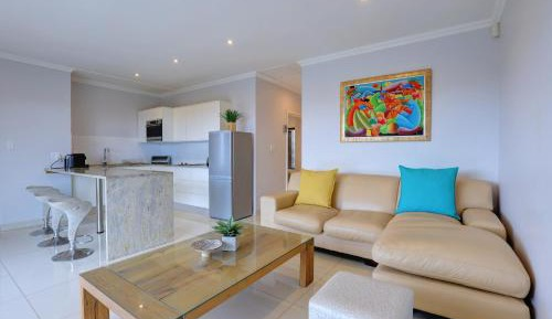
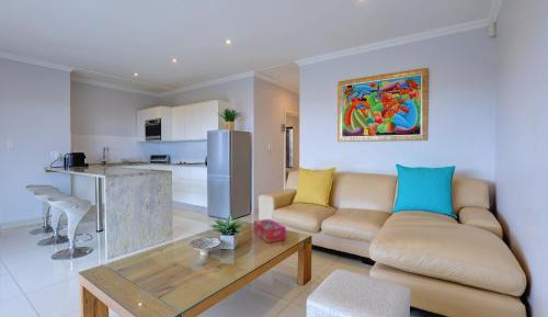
+ tissue box (269, 229)
